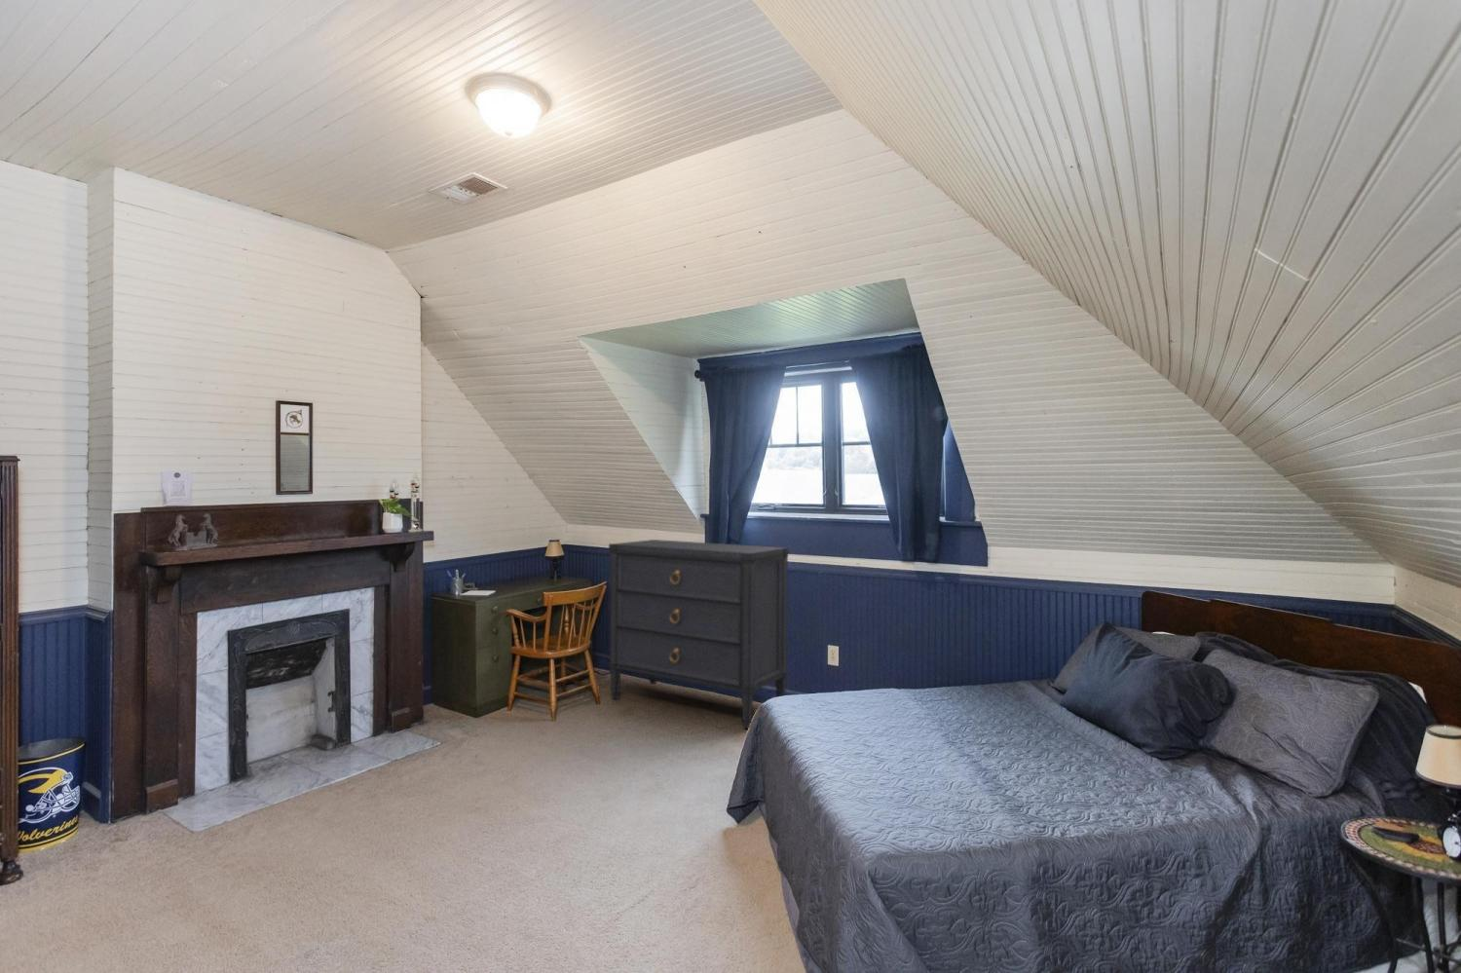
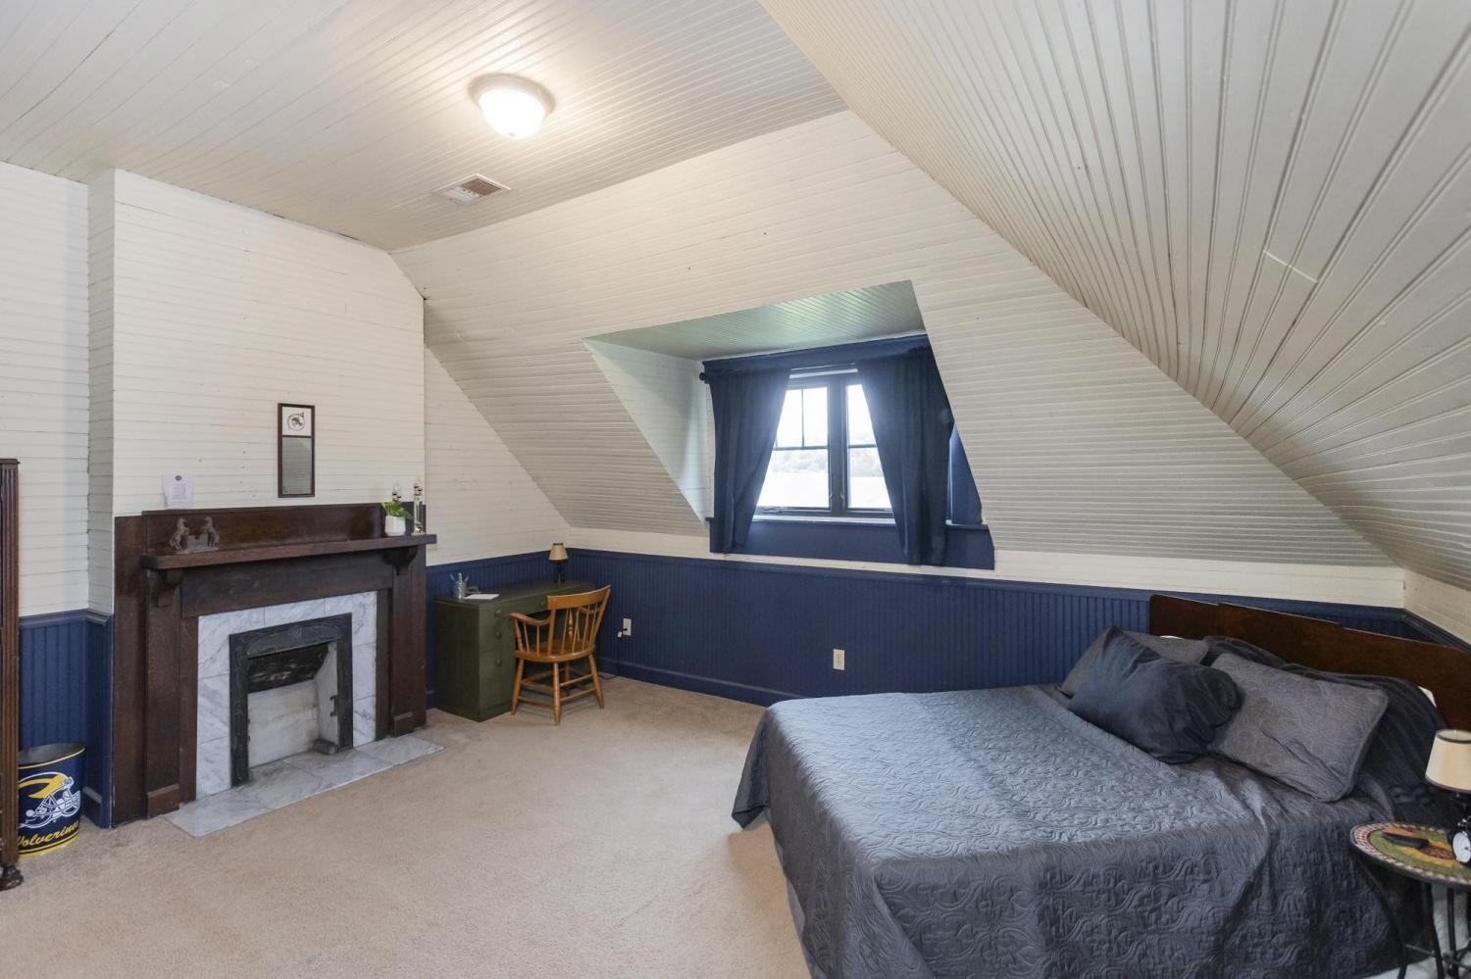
- dresser (696, 624)
